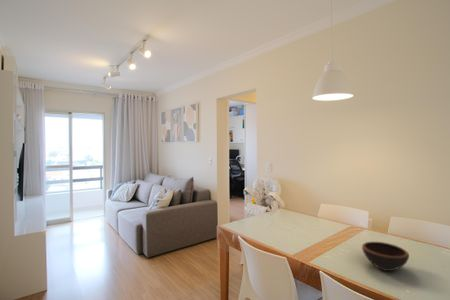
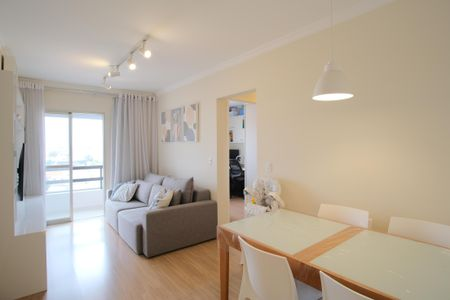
- bowl (384, 258)
